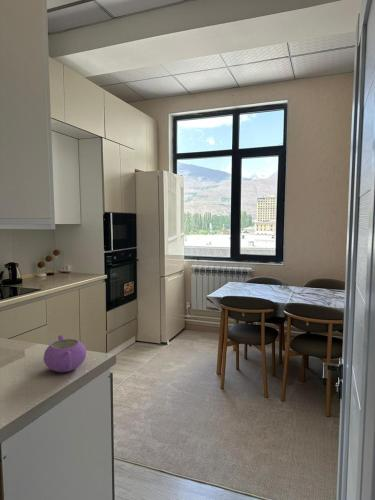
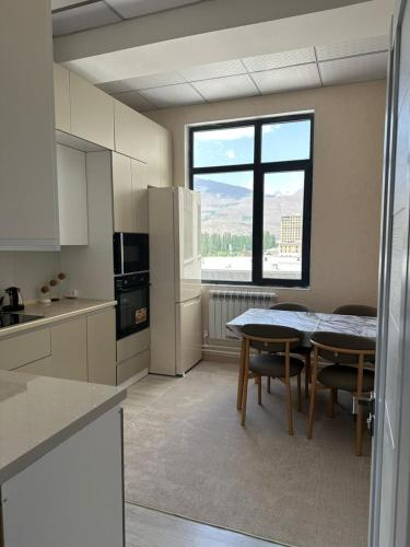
- teapot (65, 355)
